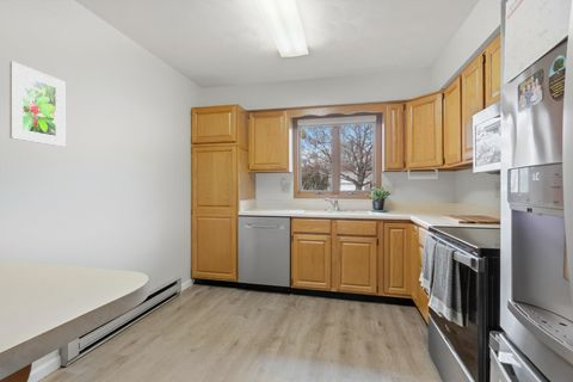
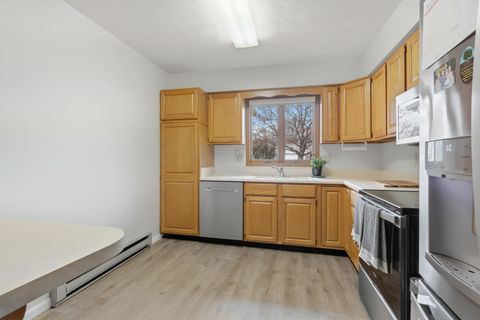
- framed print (39, 107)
